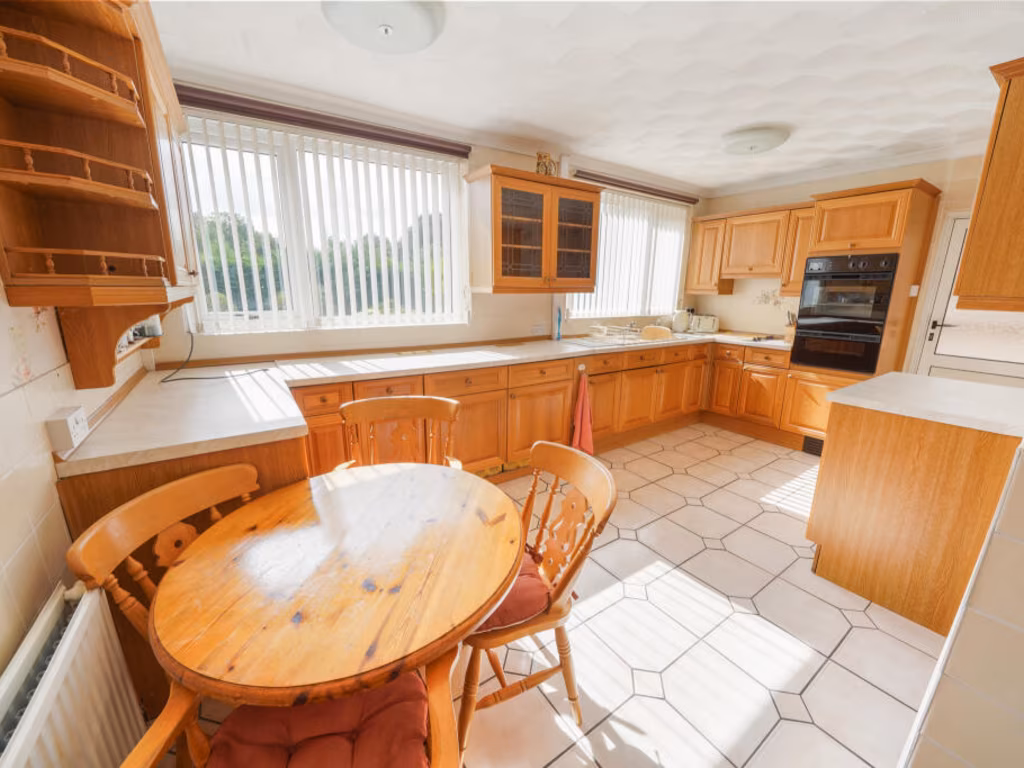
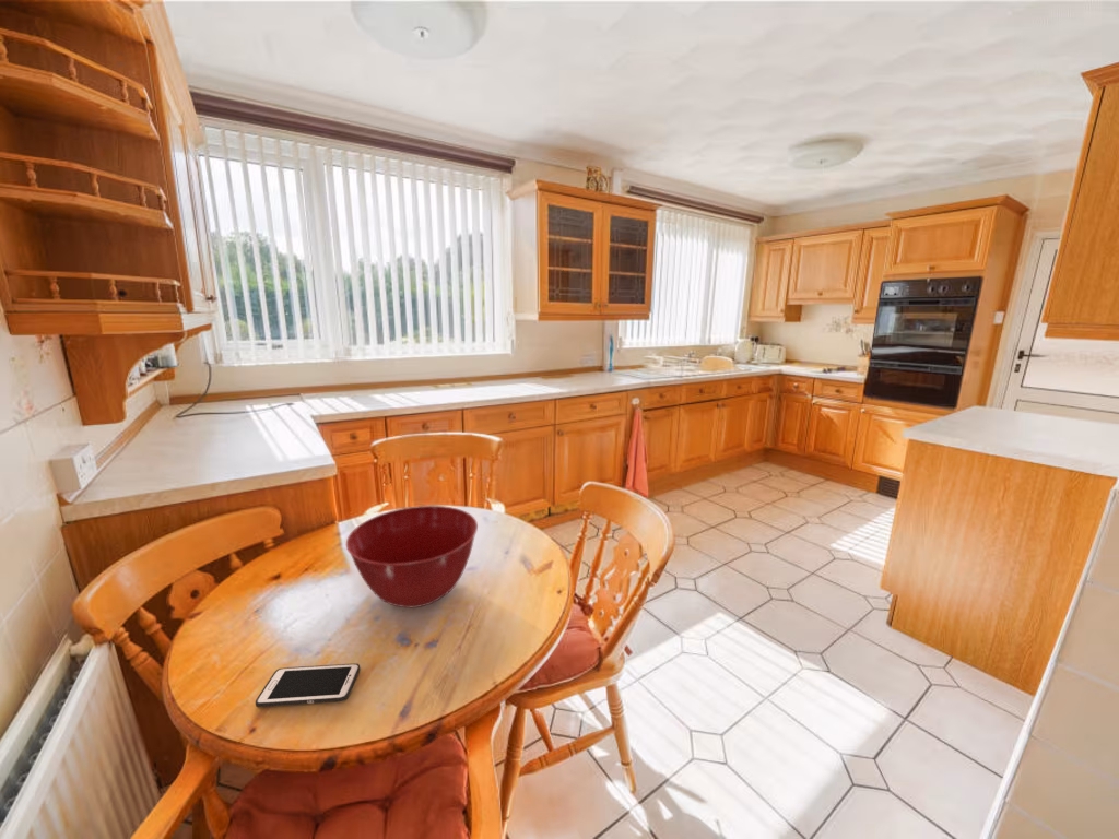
+ mixing bowl (415, 560)
+ cell phone (310, 684)
